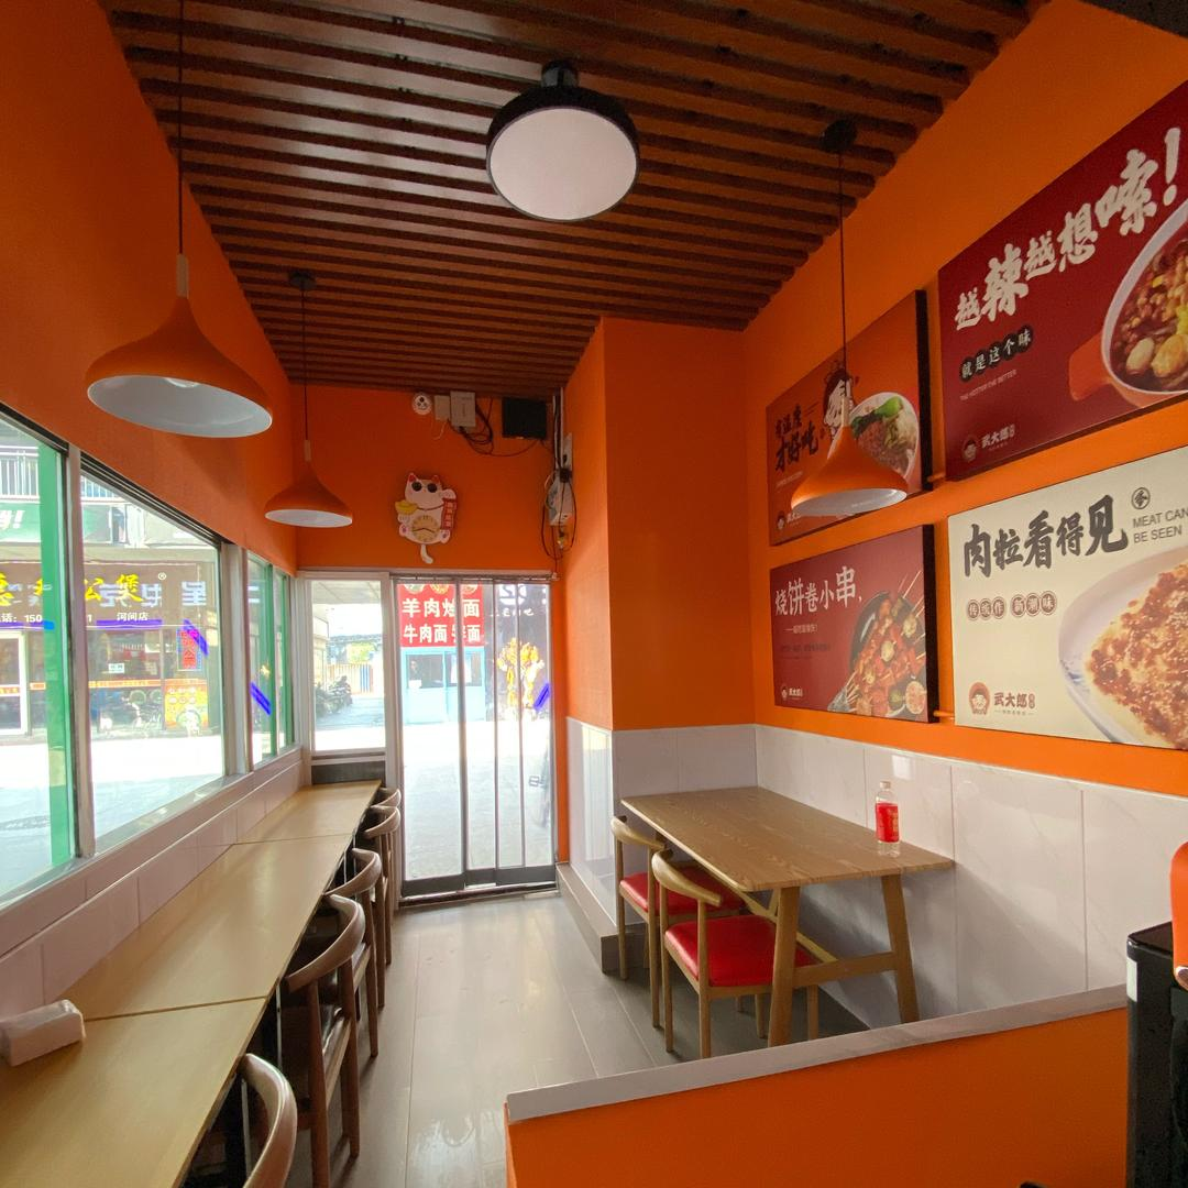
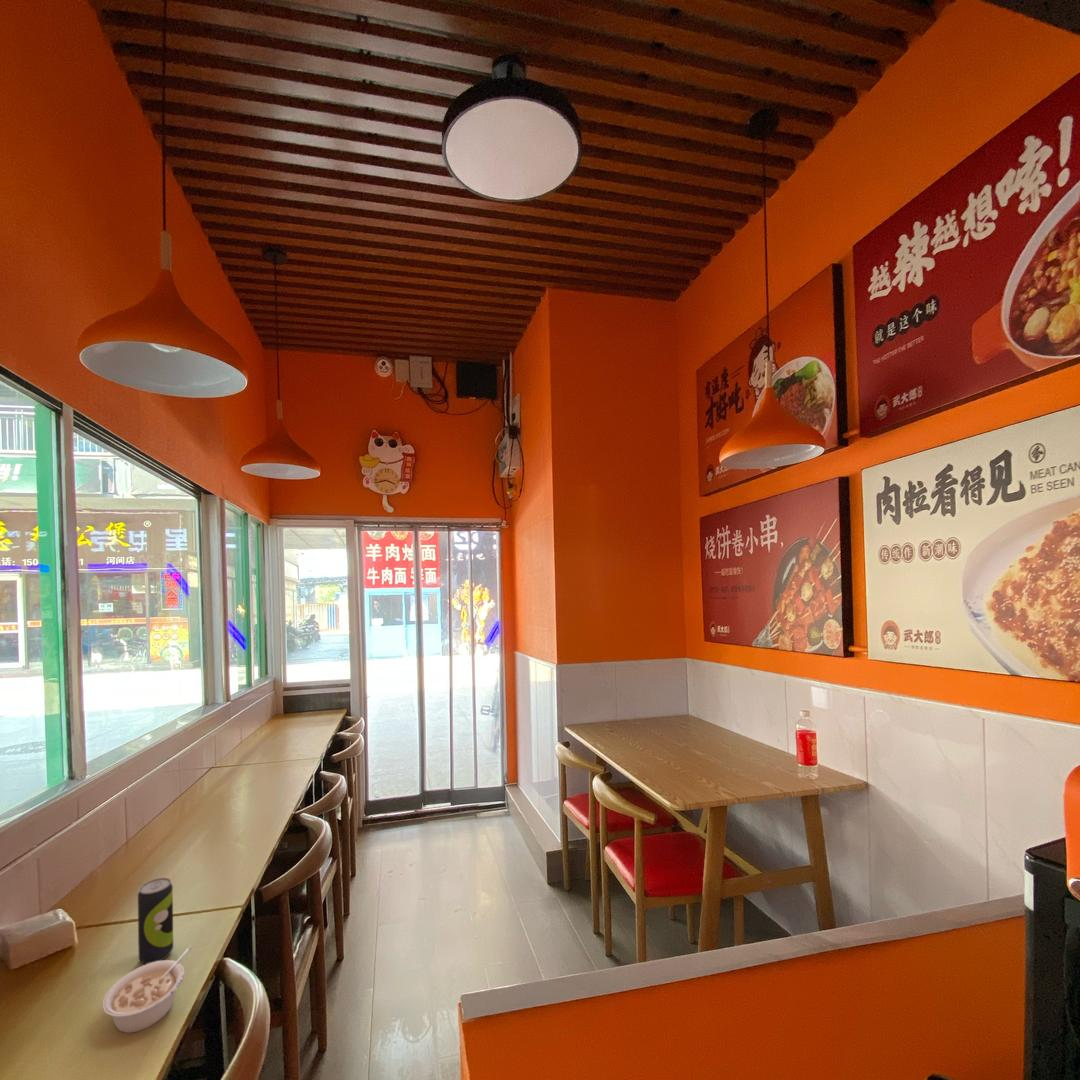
+ beverage can (155, 920)
+ legume (146, 994)
